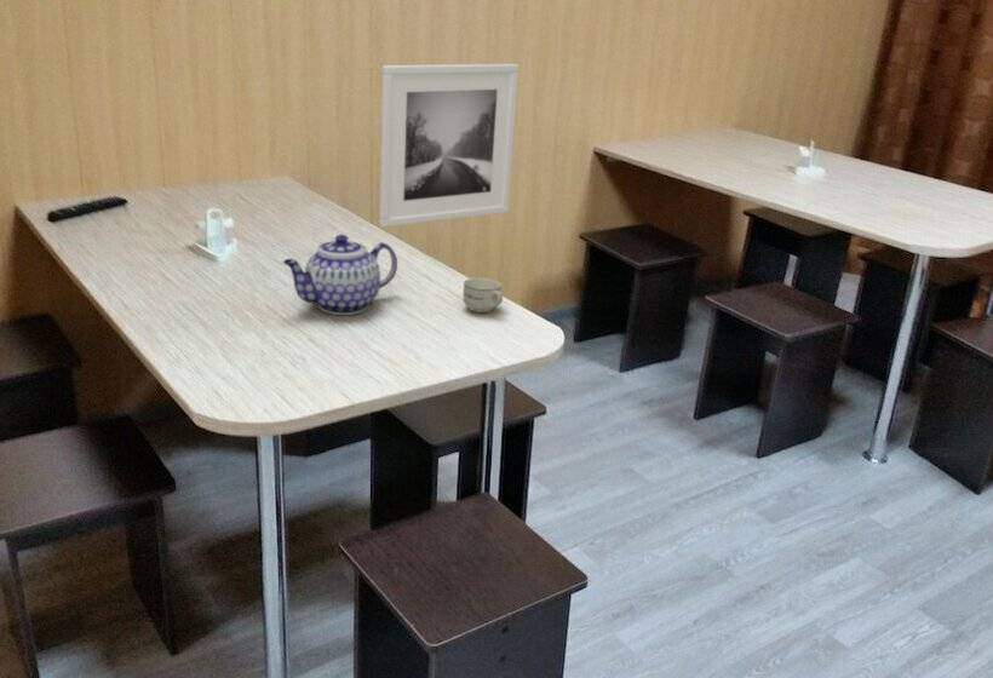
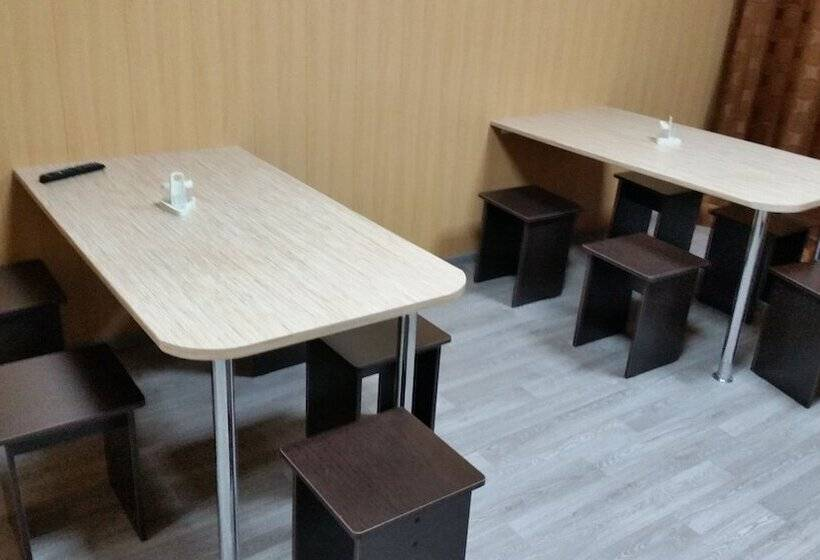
- teapot (341, 271)
- cup (484, 297)
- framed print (449, 144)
